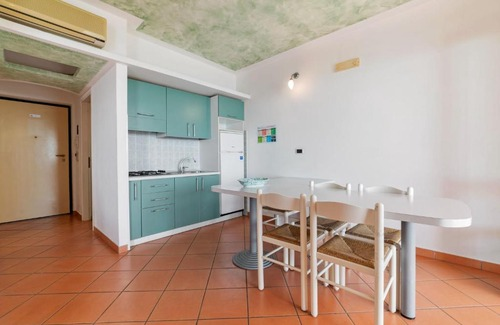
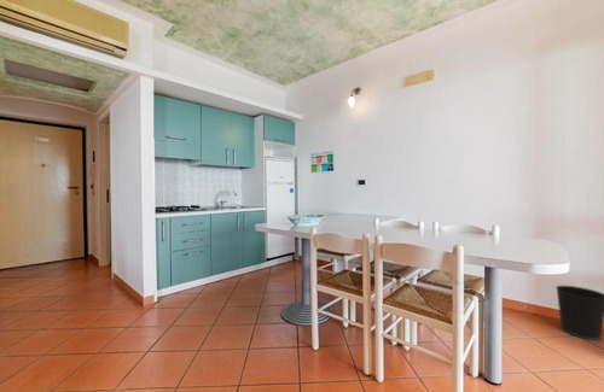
+ wastebasket (580, 311)
